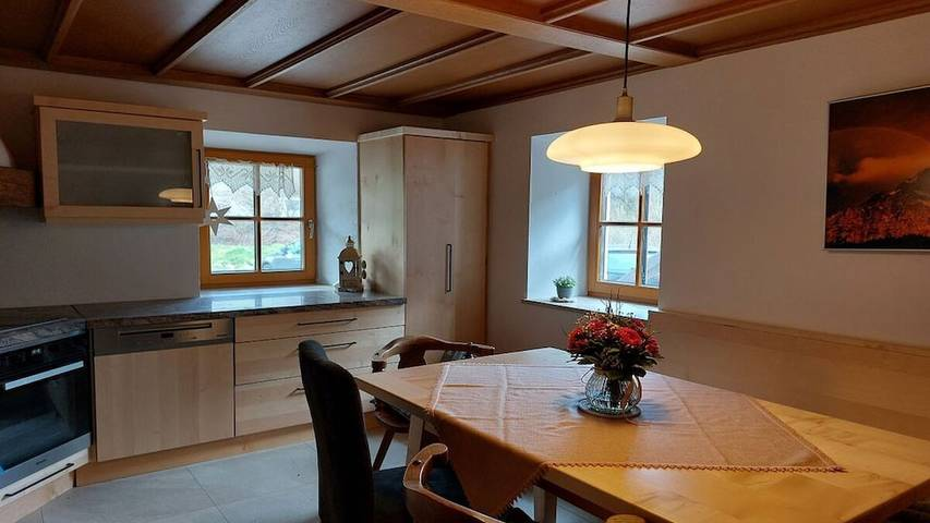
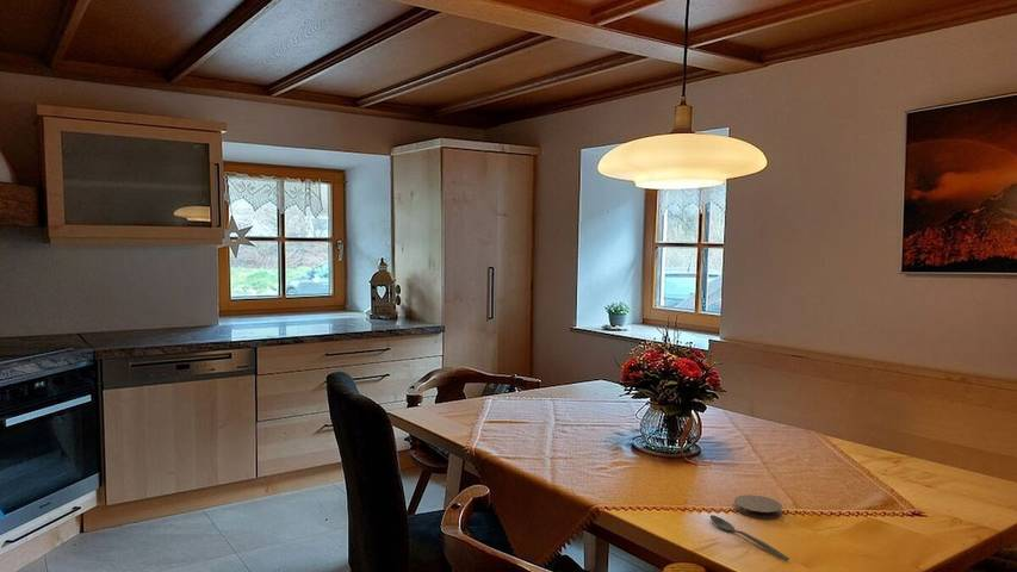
+ coaster (757, 505)
+ spoon (746, 536)
